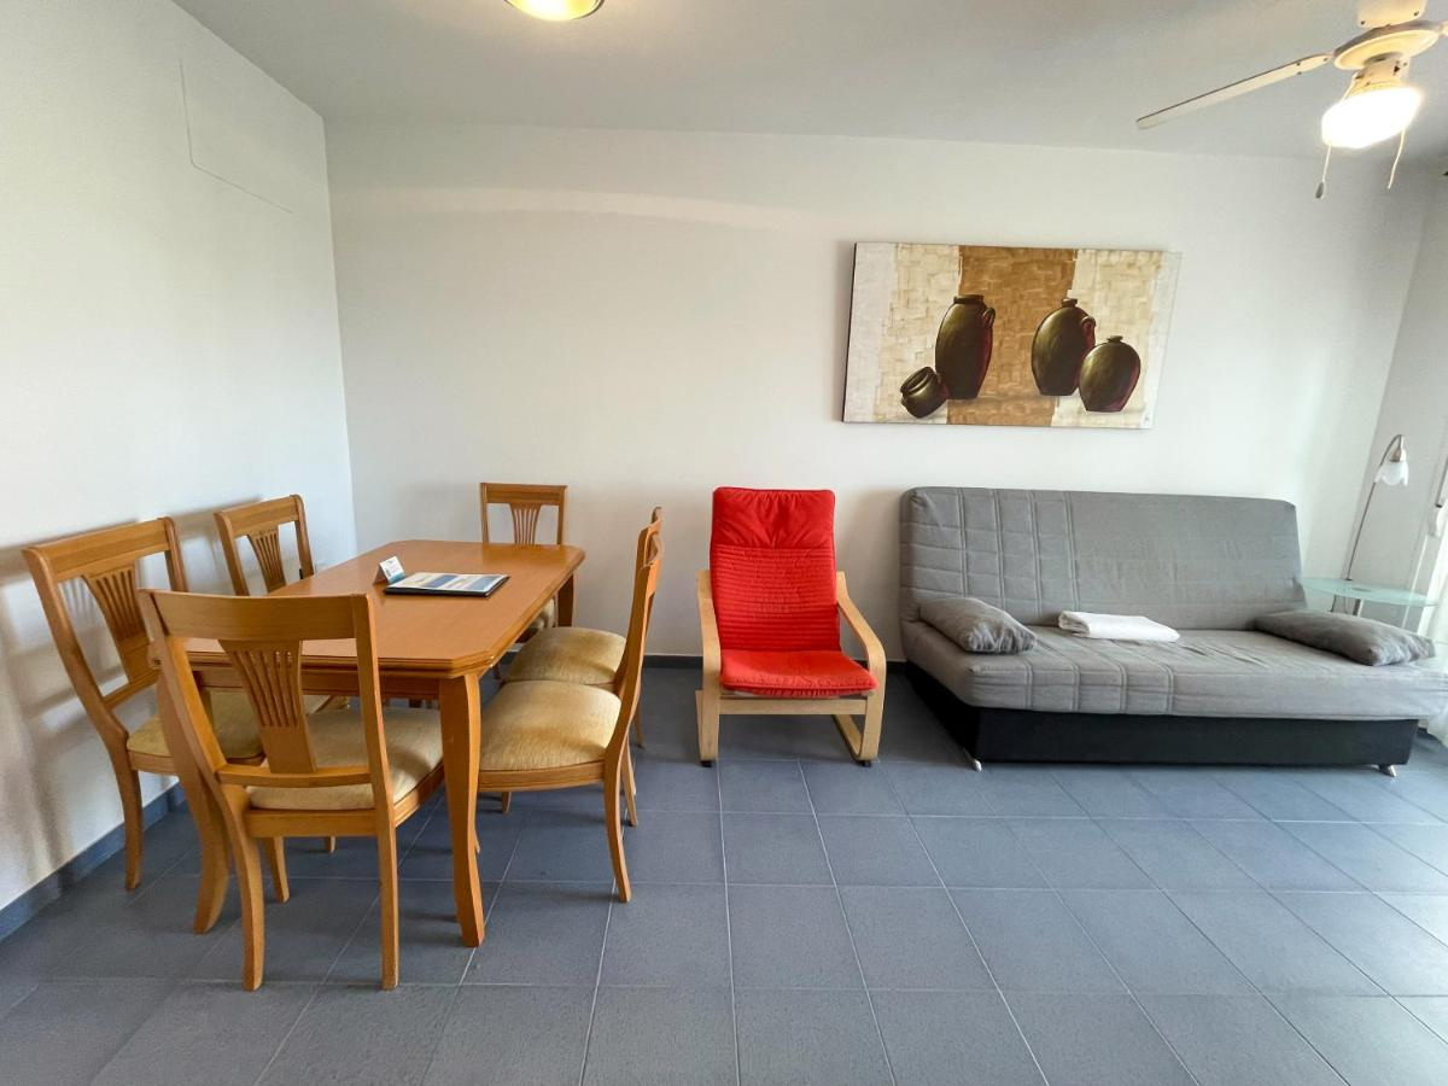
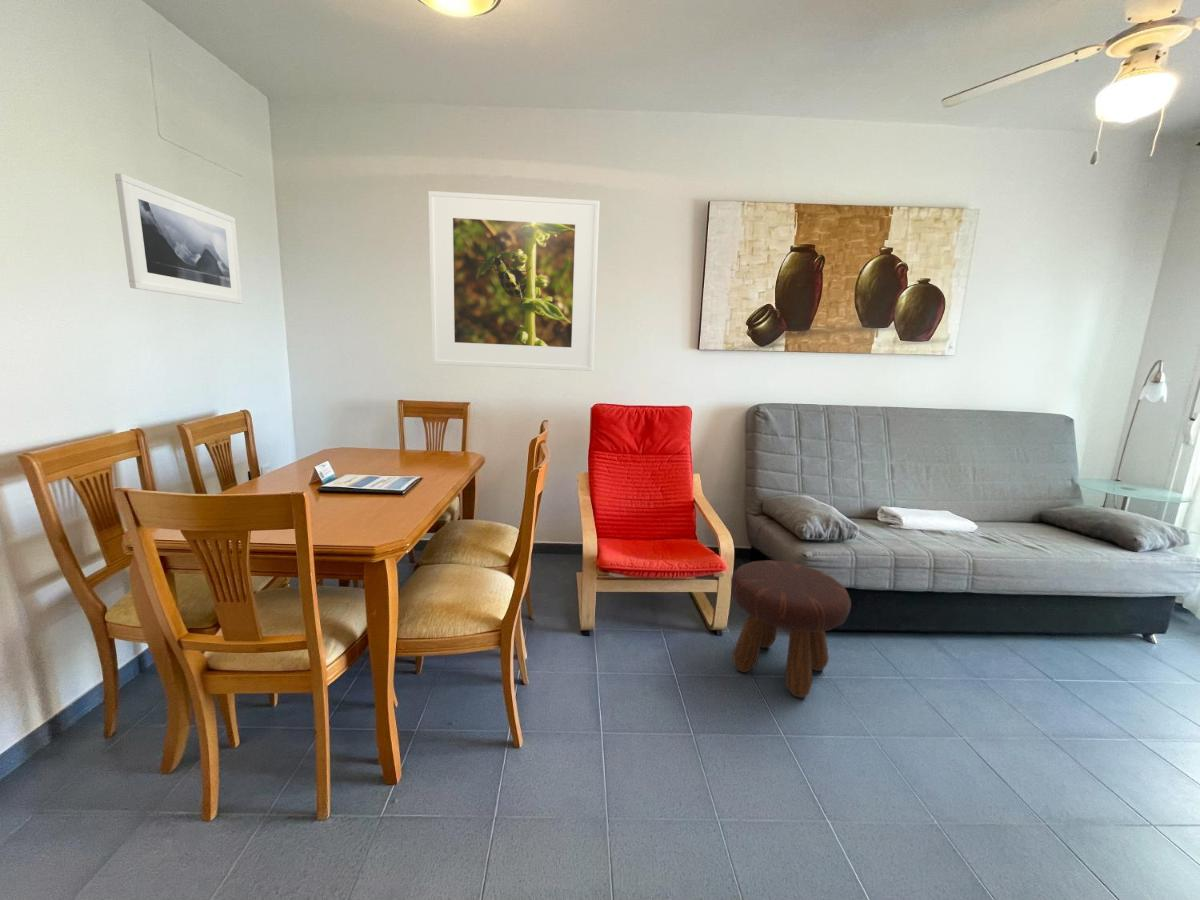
+ footstool (784, 624)
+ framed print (188, 248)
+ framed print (513, 284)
